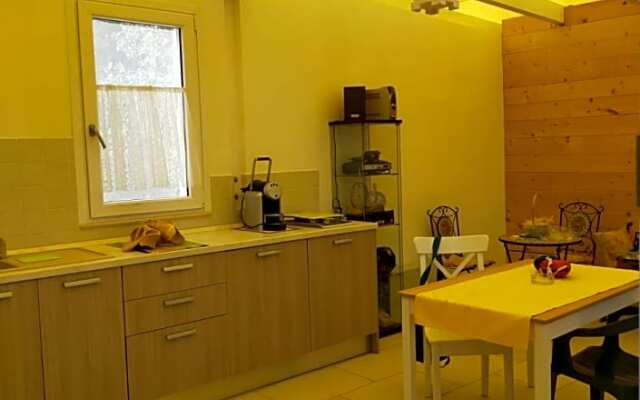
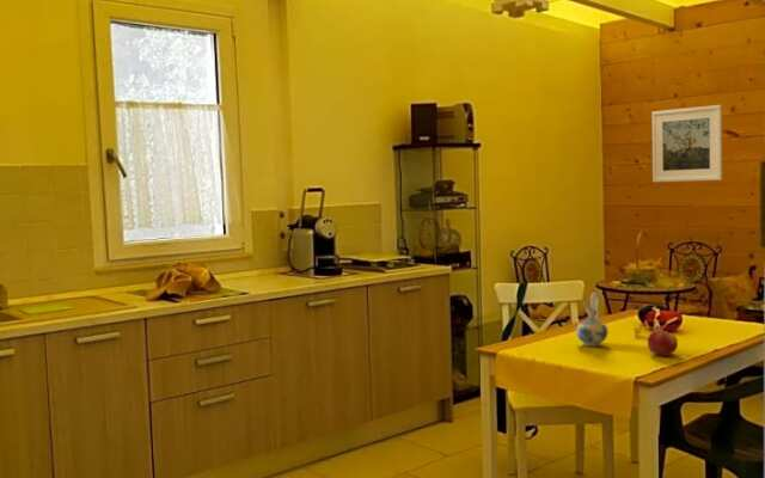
+ fruit (662, 342)
+ ceramic pitcher (592, 319)
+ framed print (685, 145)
